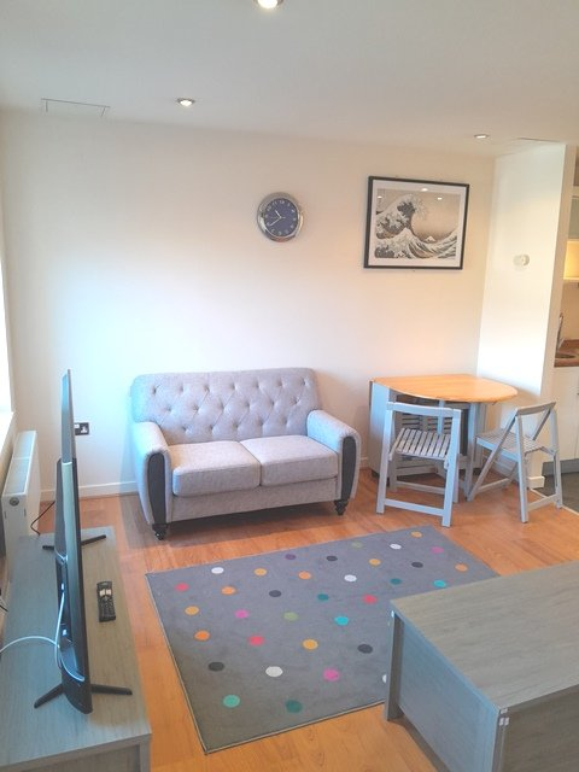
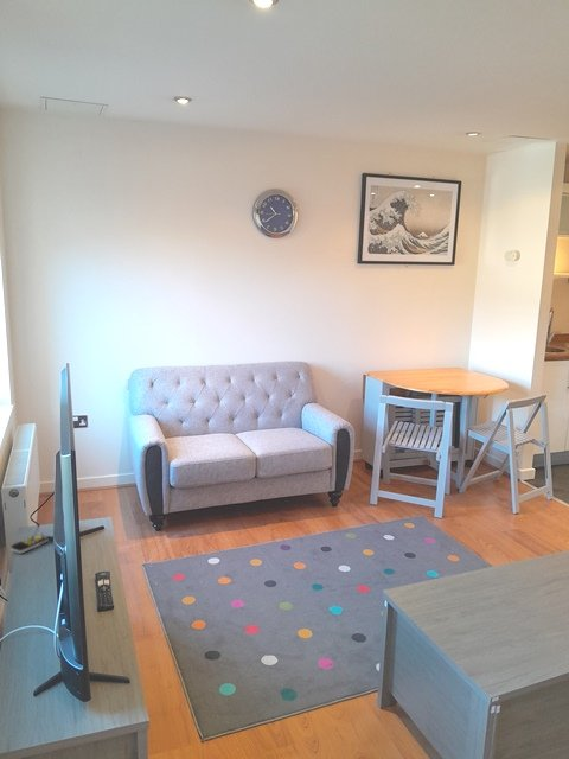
+ remote control (30, 542)
